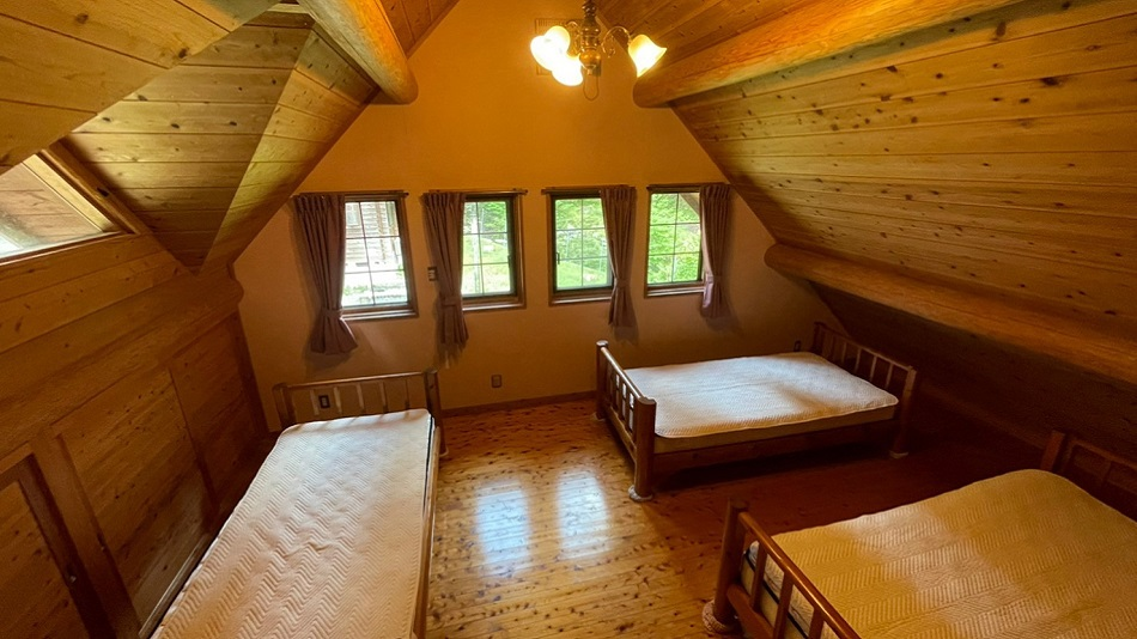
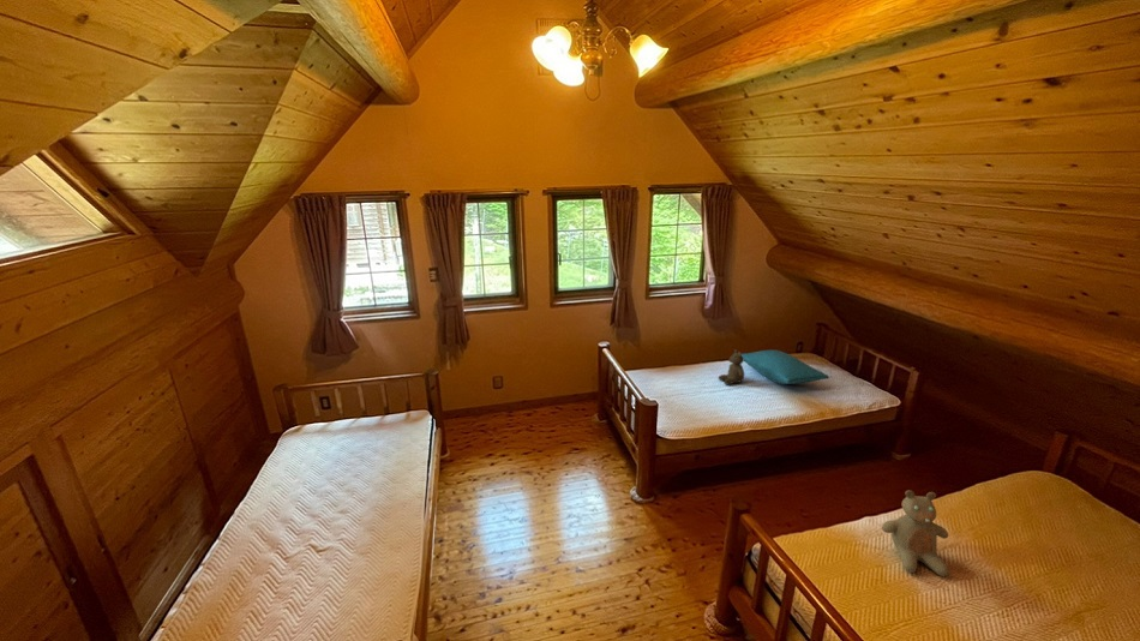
+ pillow (780, 366)
+ teddy bear (732, 366)
+ teddy bear (920, 529)
